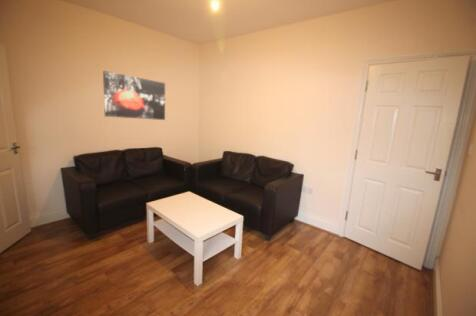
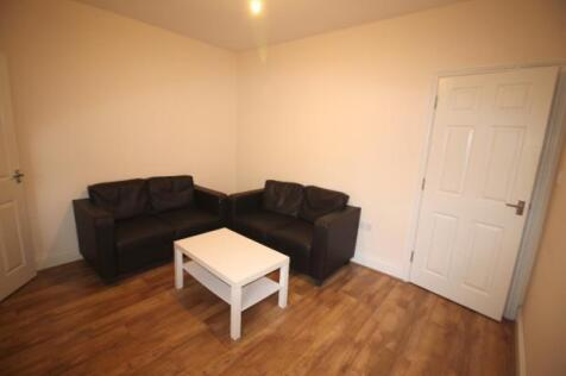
- wall art (137, 98)
